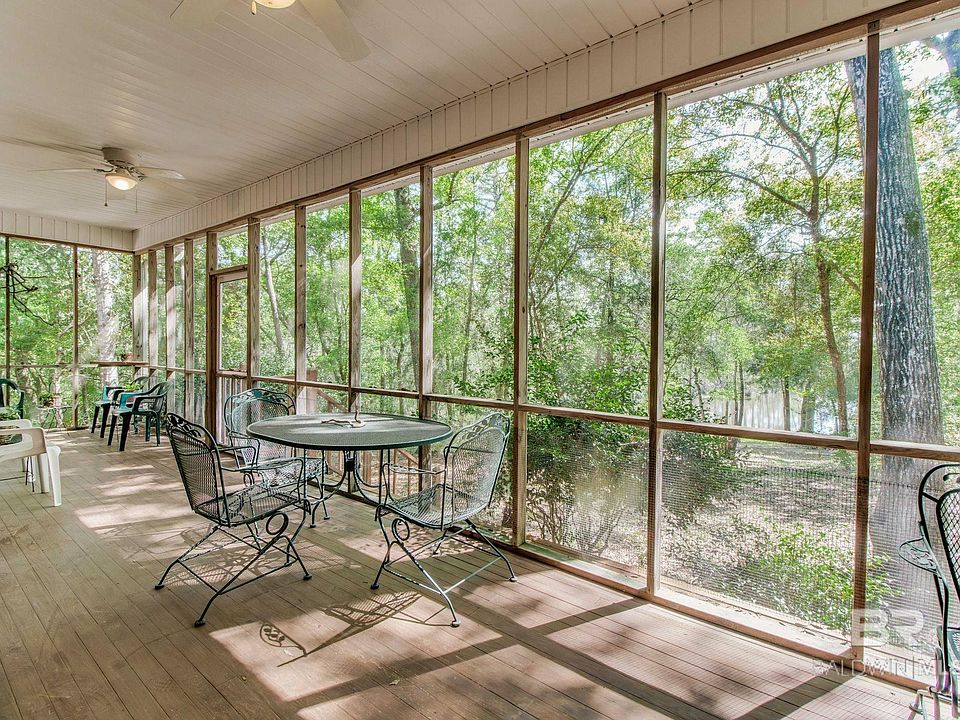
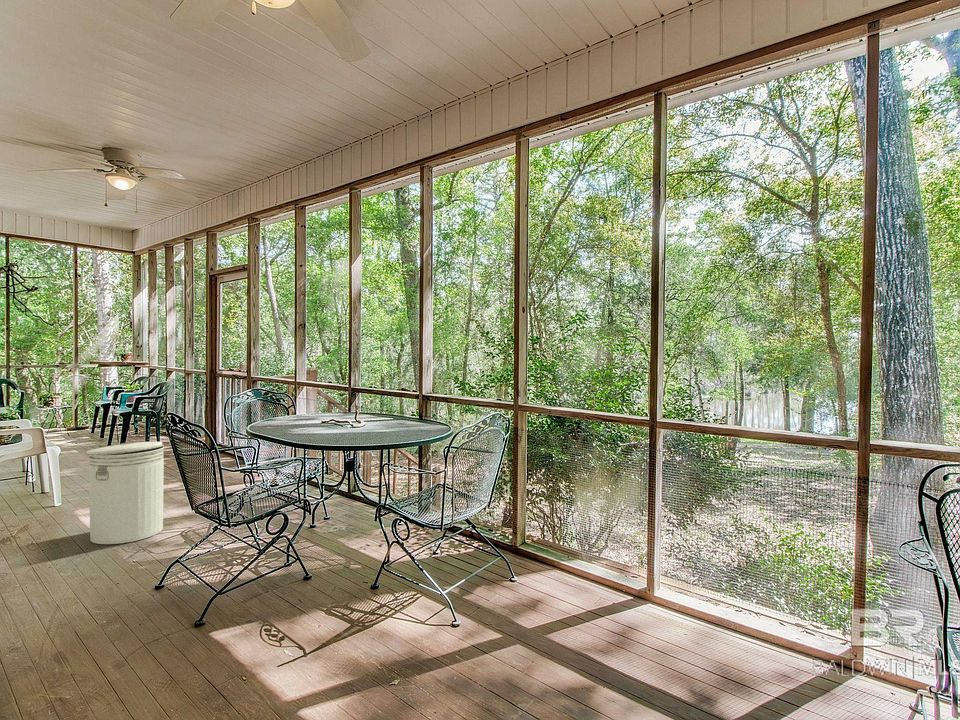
+ can (126, 487)
